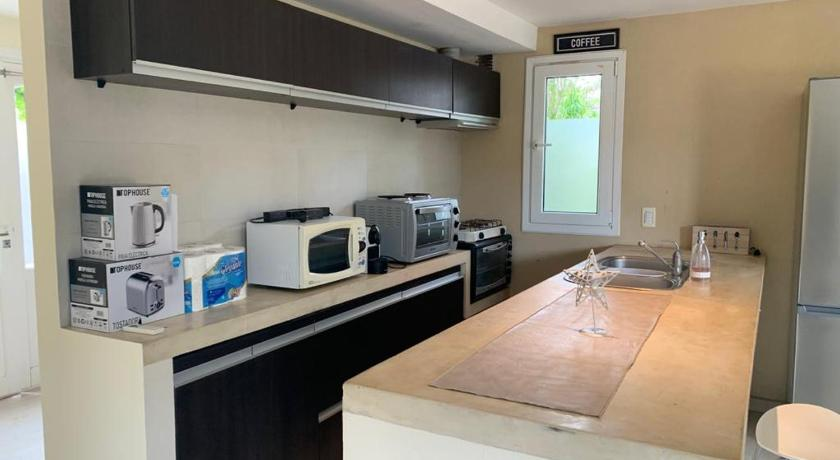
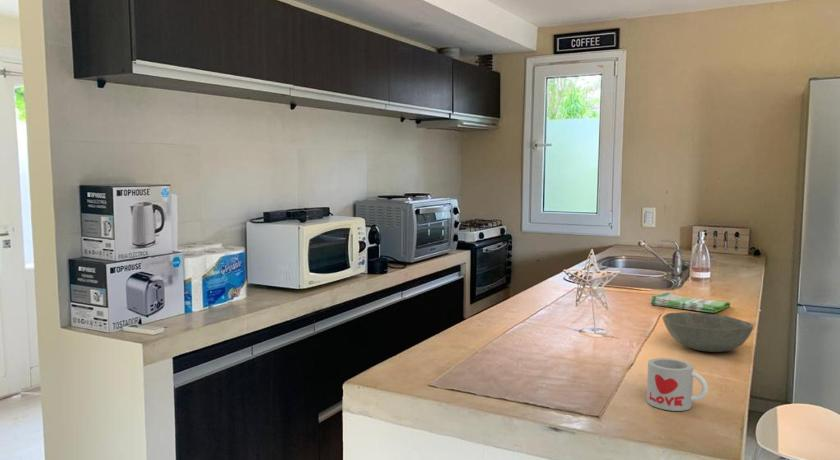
+ mug (677, 385)
+ bowl (706, 333)
+ dish towel (689, 301)
